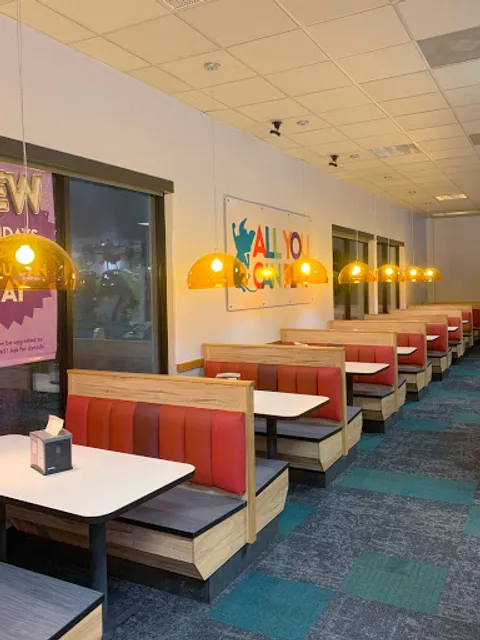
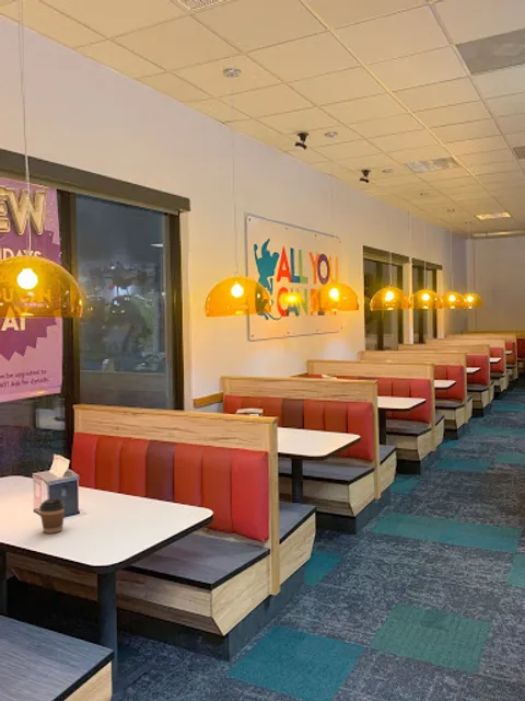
+ coffee cup (52, 514)
